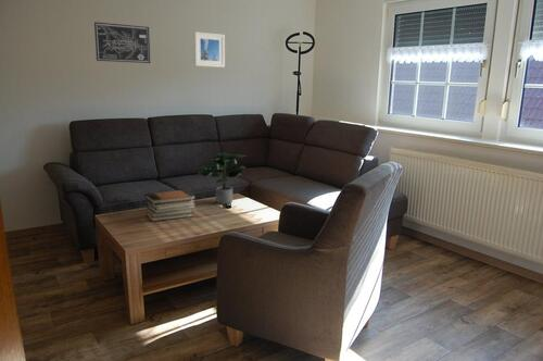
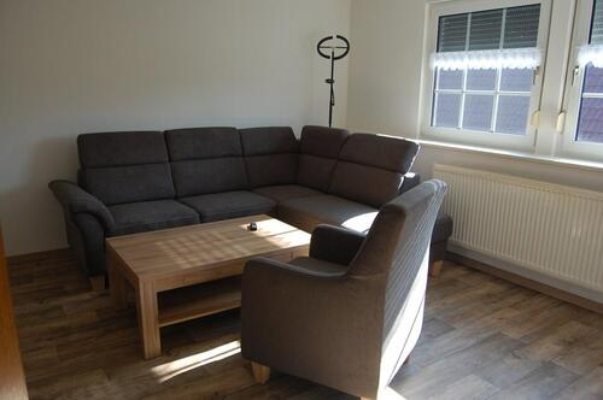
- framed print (210, 50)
- potted plant (223, 177)
- book stack (171, 204)
- wall art (123, 43)
